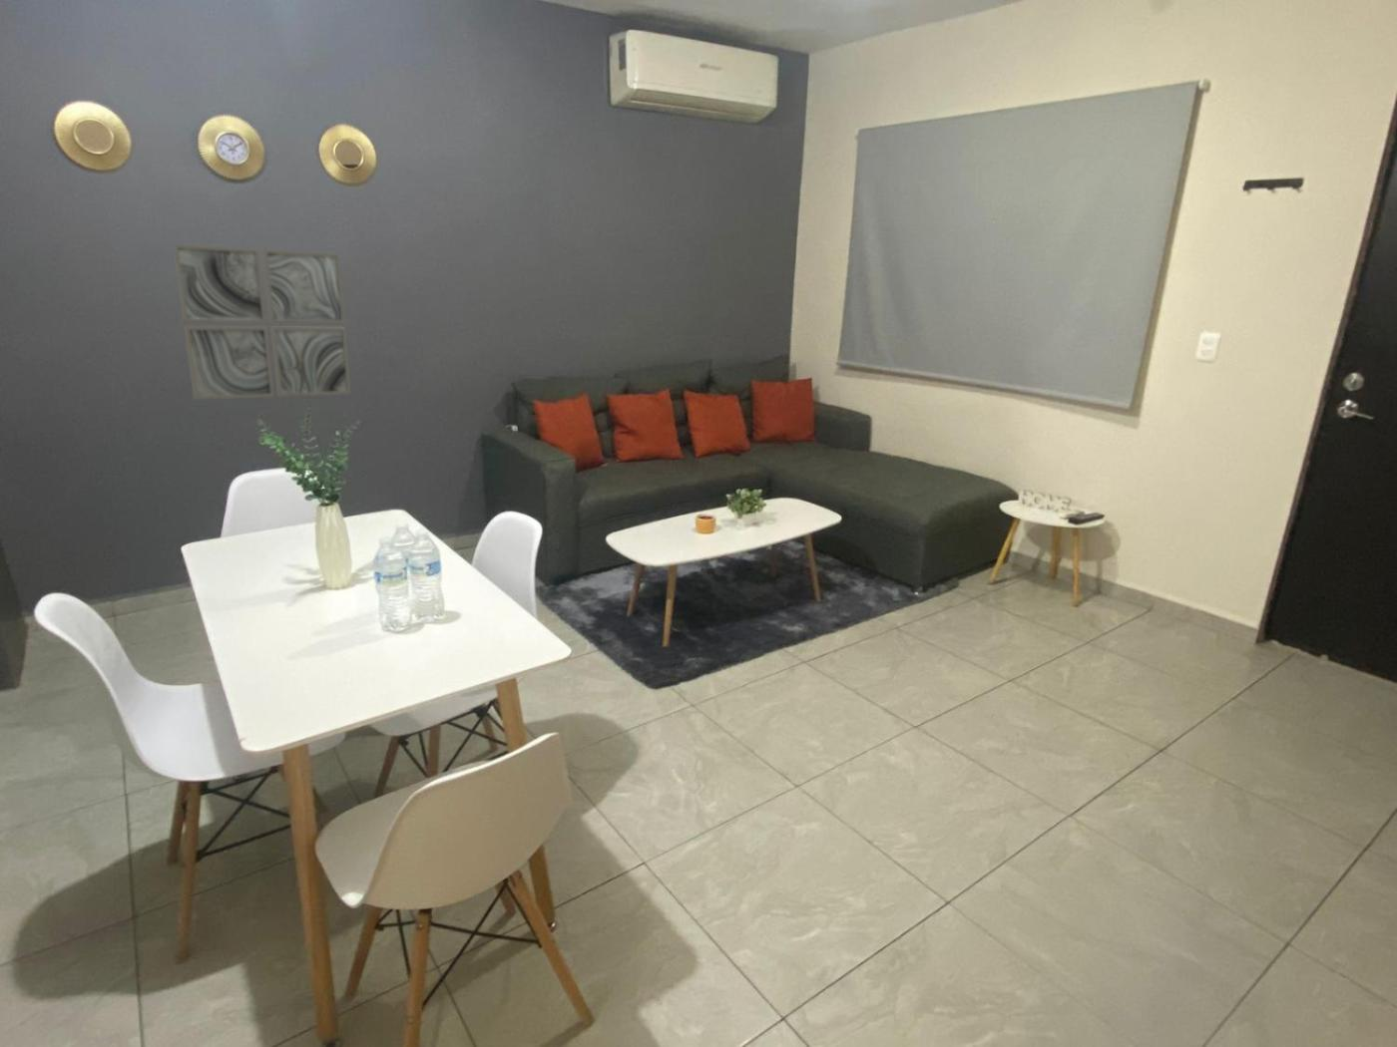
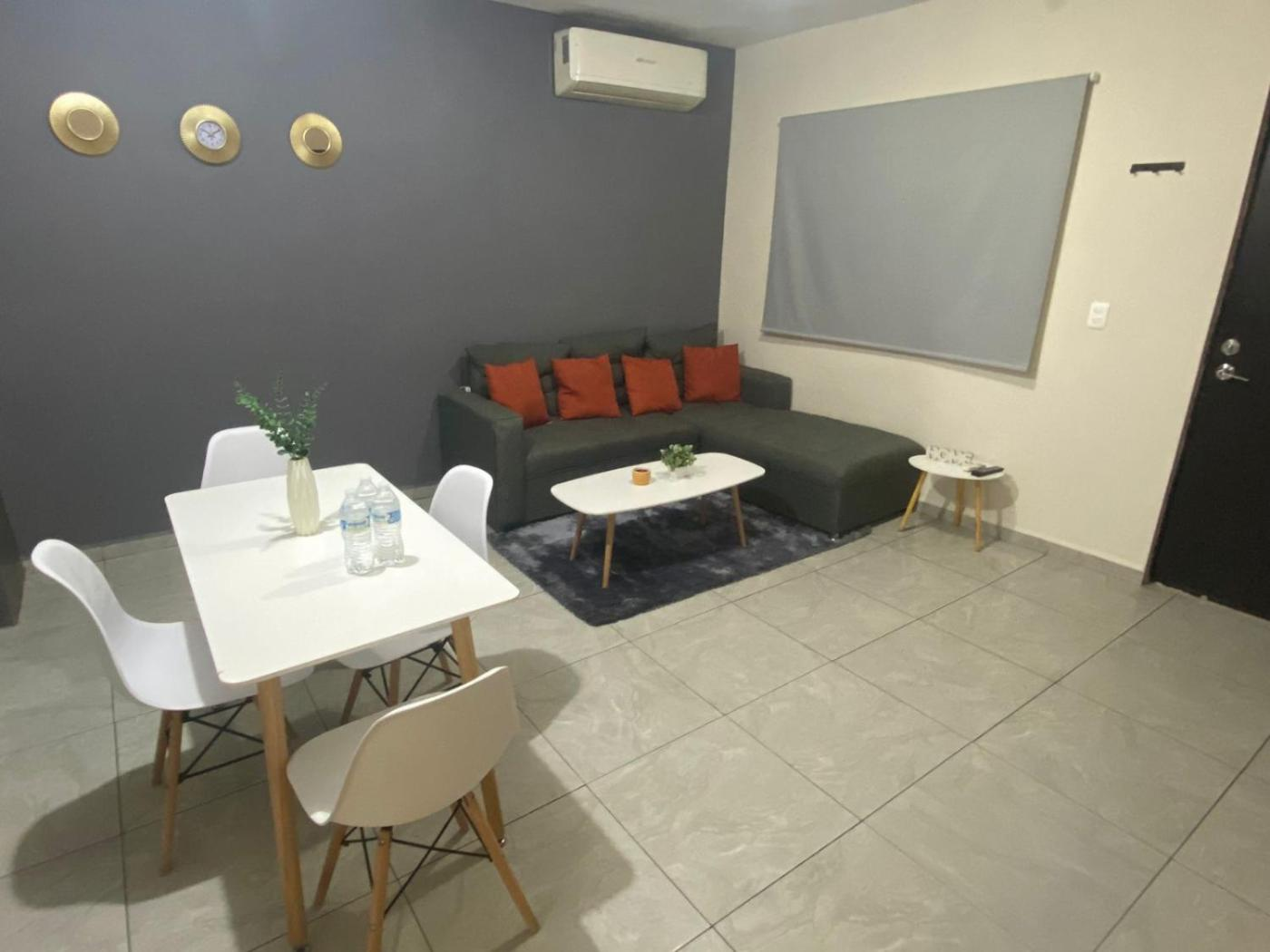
- wall art (271, 322)
